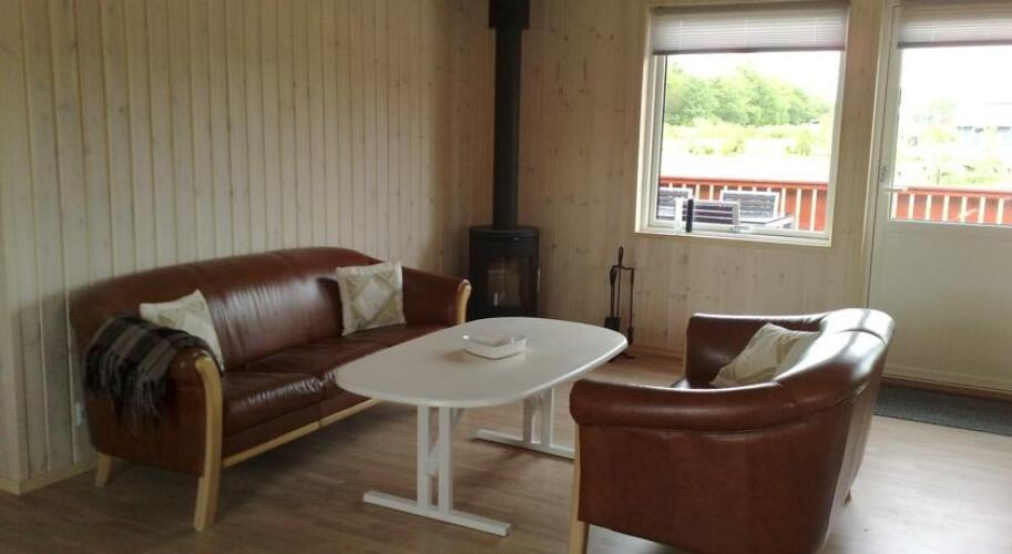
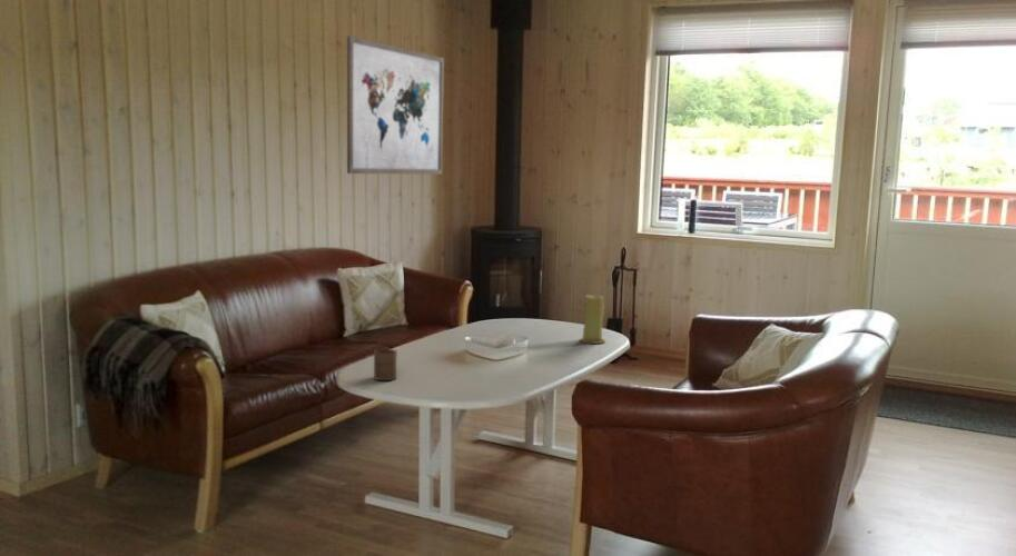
+ cup (385, 364)
+ candle (593, 318)
+ wall art (398, 111)
